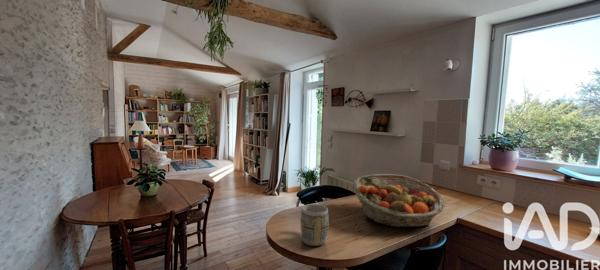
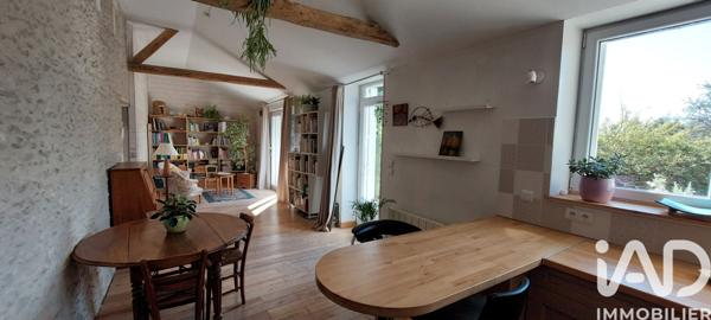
- mug (313, 222)
- fruit basket (396, 198)
